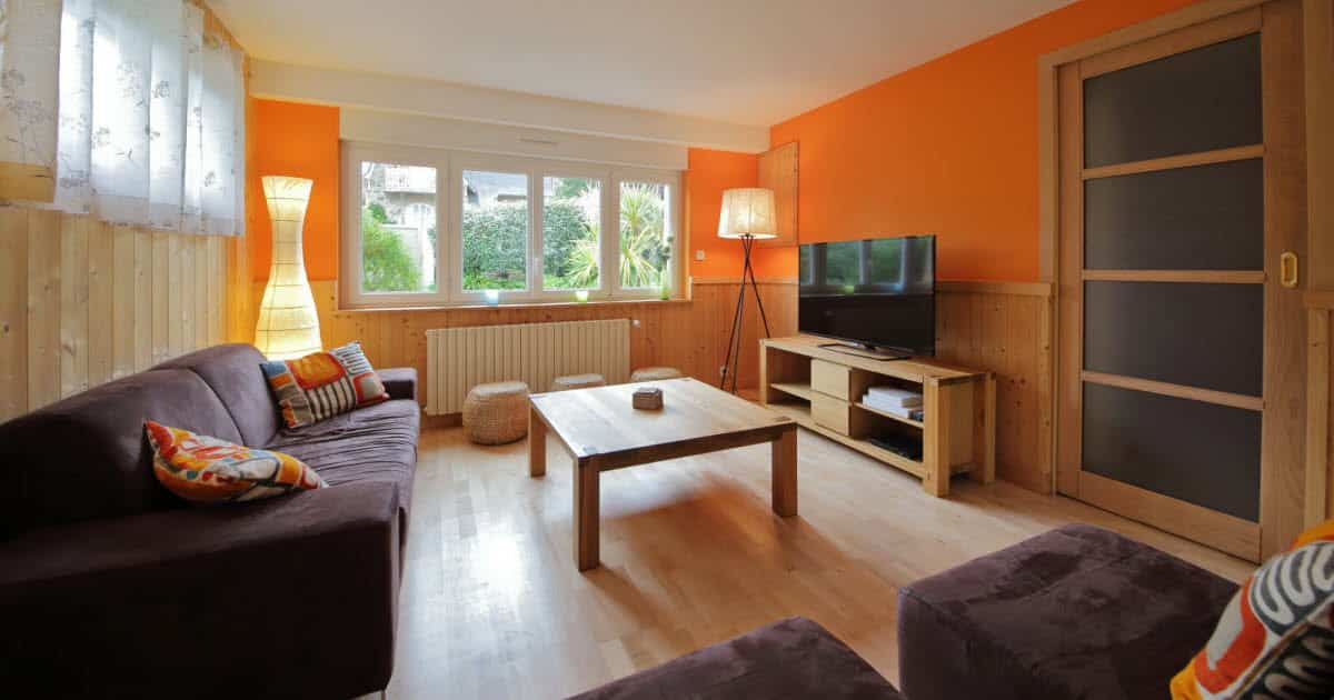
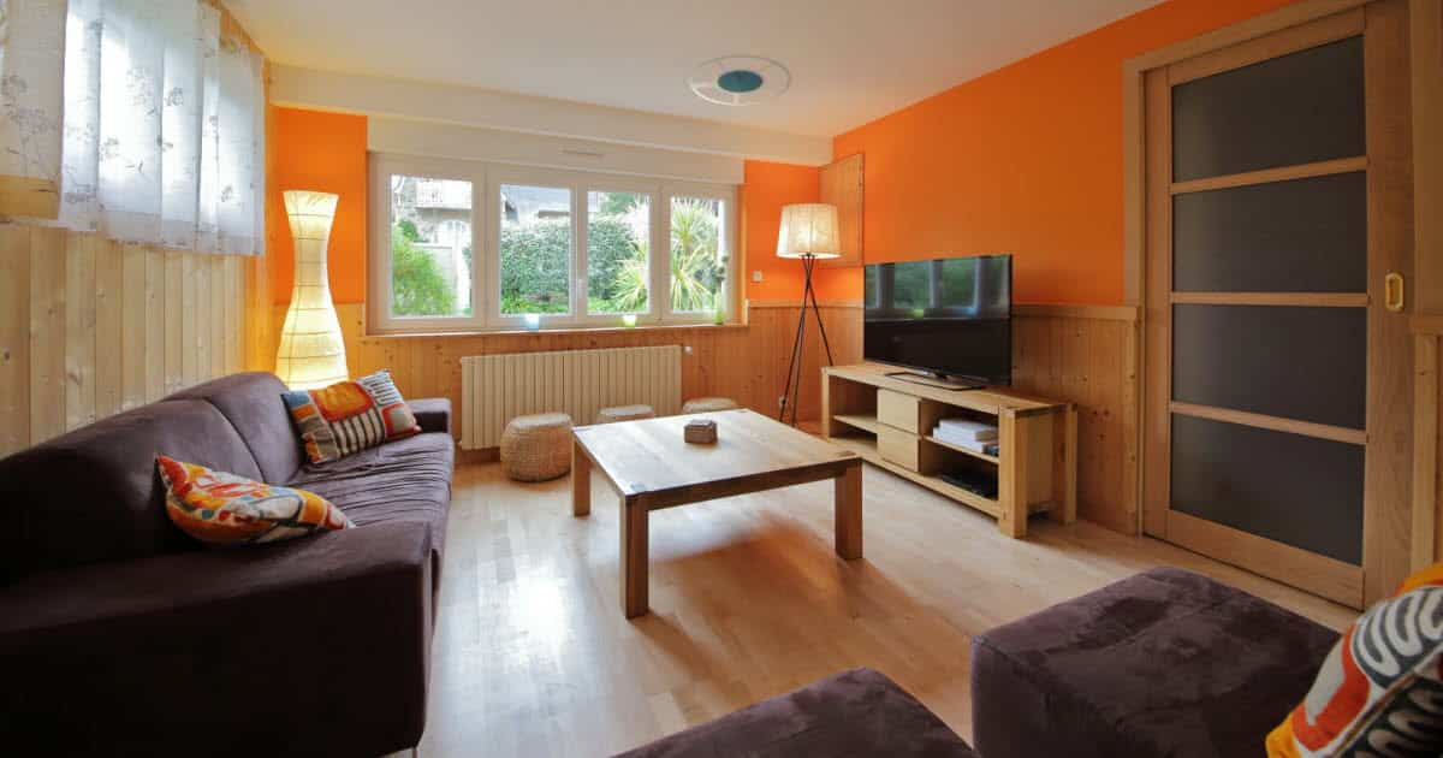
+ ceiling lamp (740, 77)
